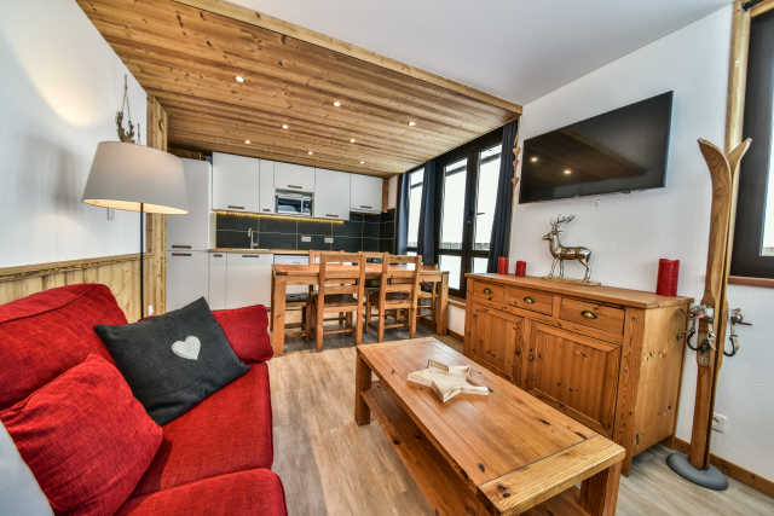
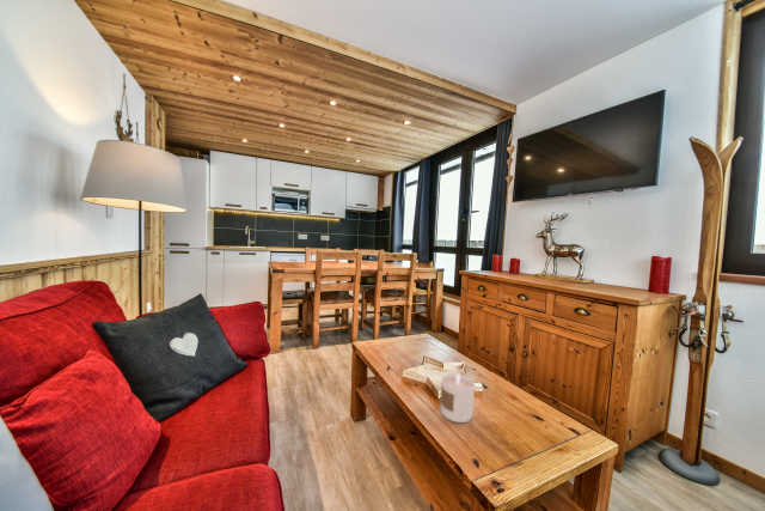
+ candle (457, 394)
